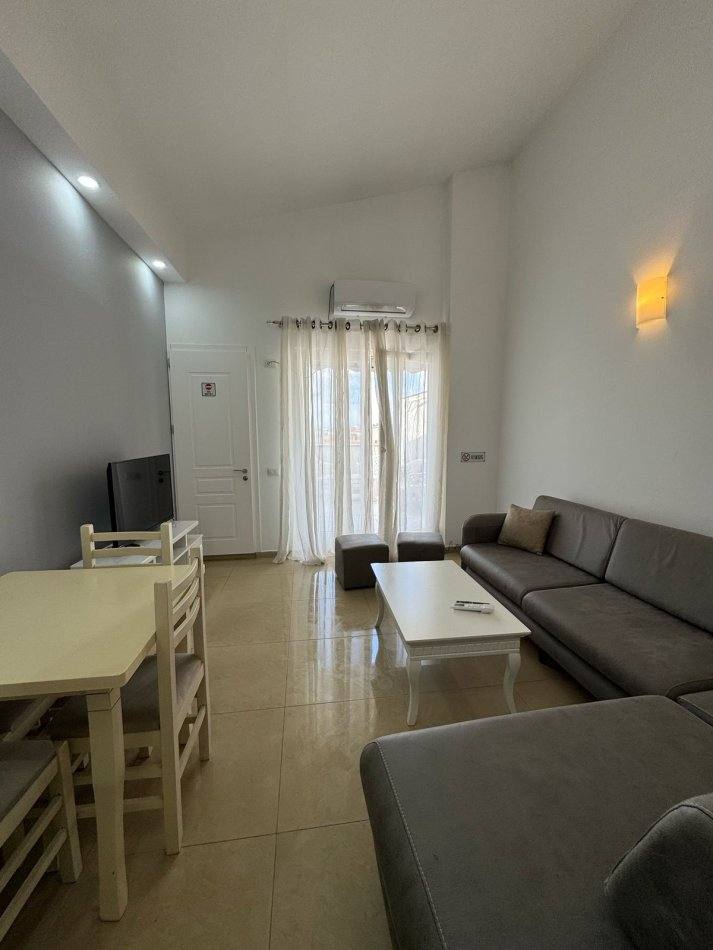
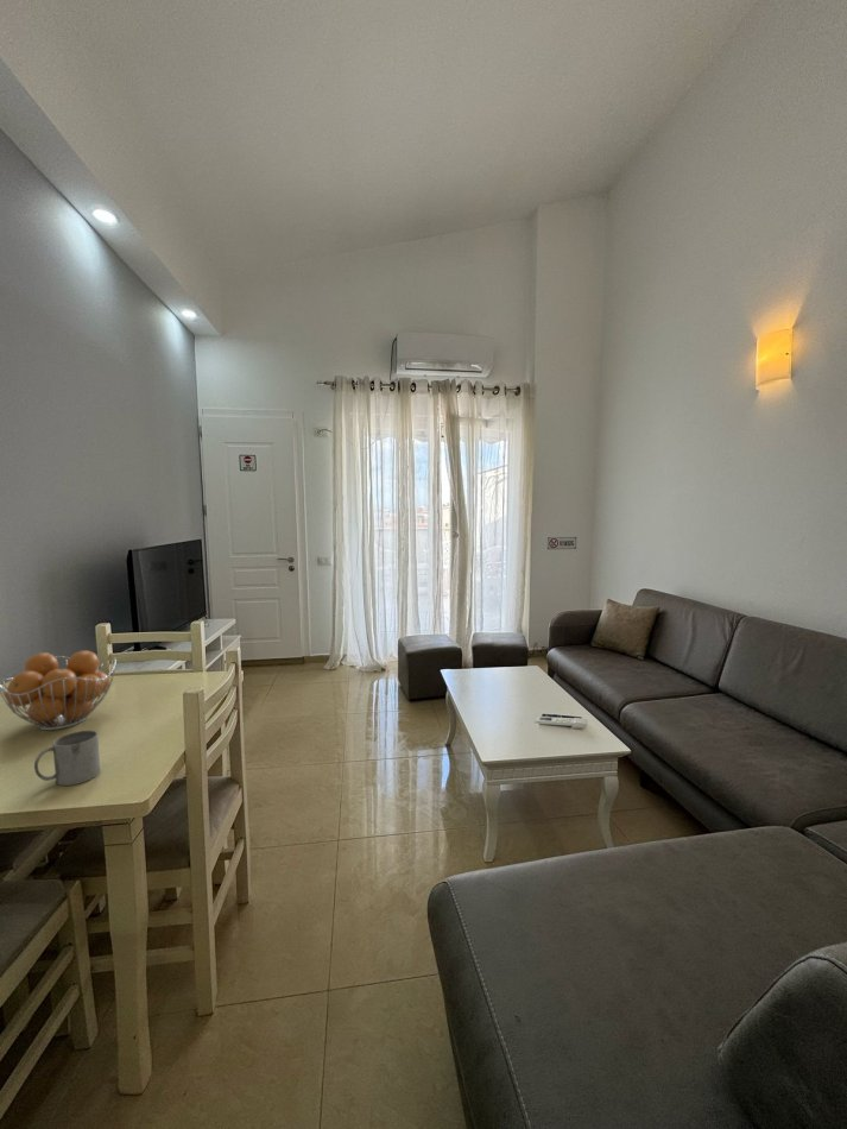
+ mug (68, 759)
+ fruit basket (61, 687)
